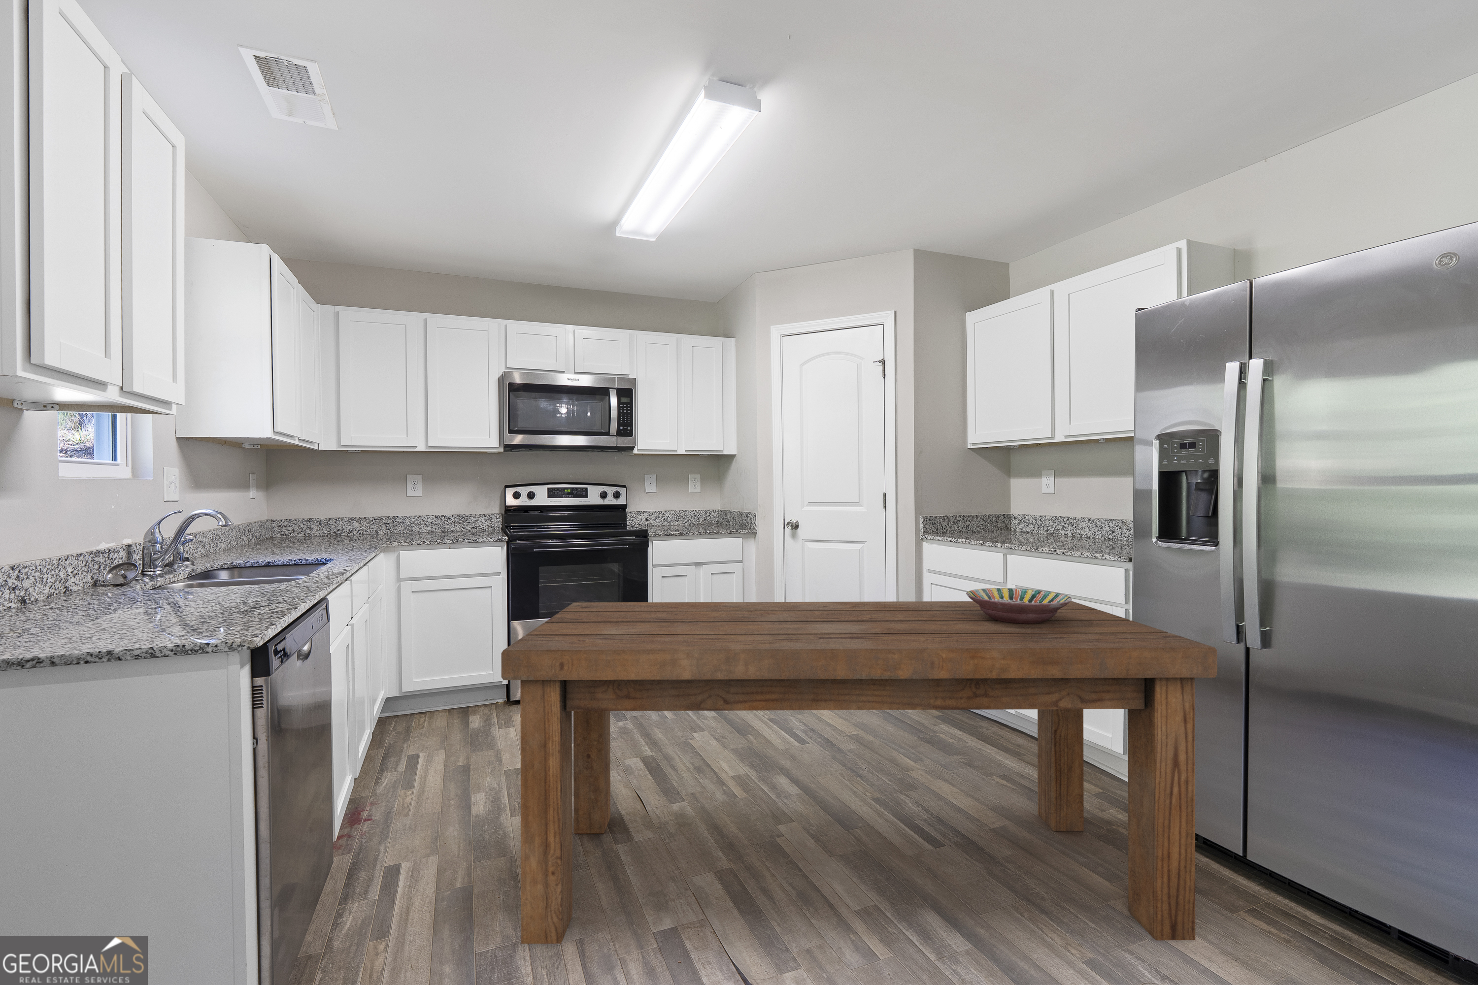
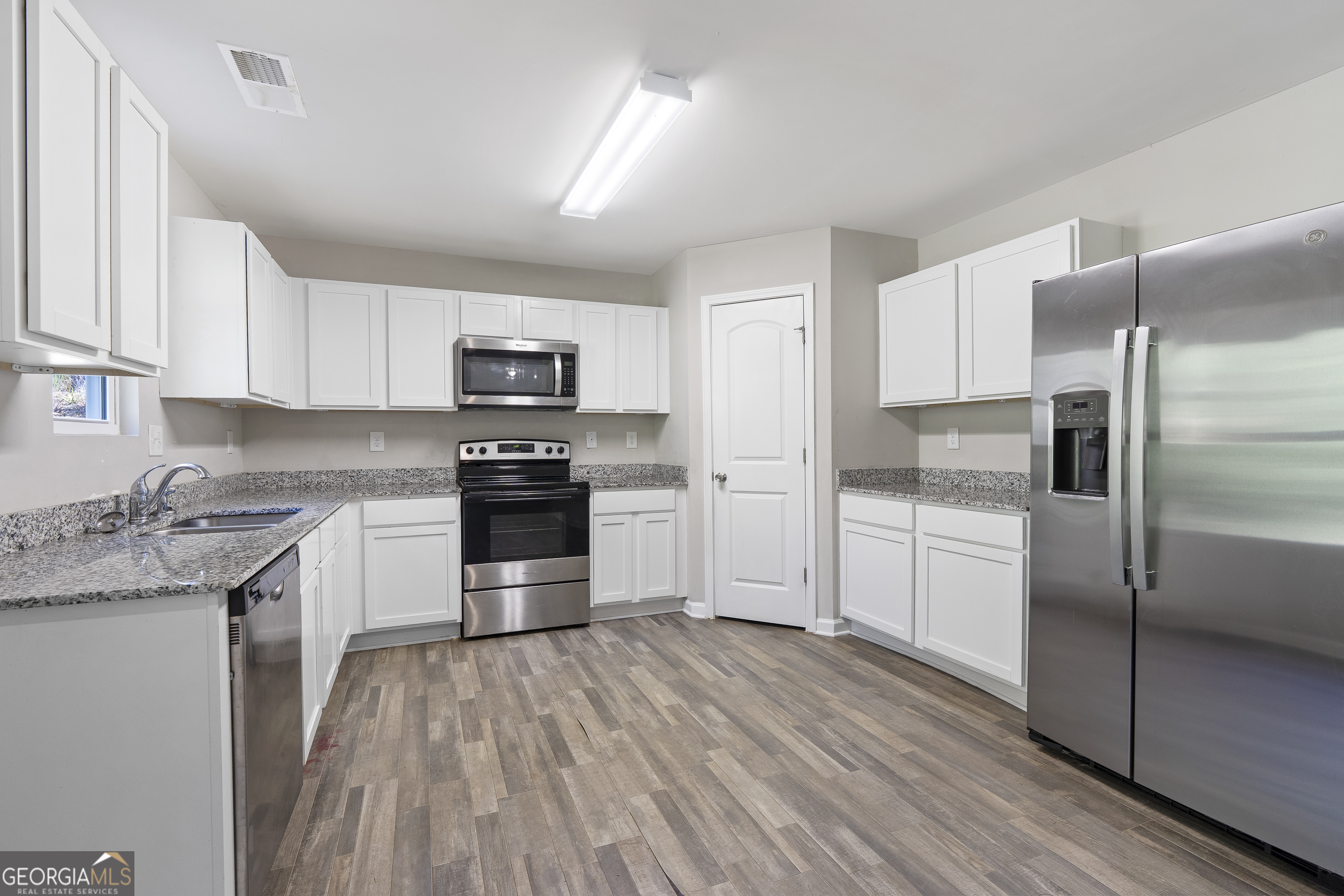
- serving bowl (1017, 606)
- dining table (838, 710)
